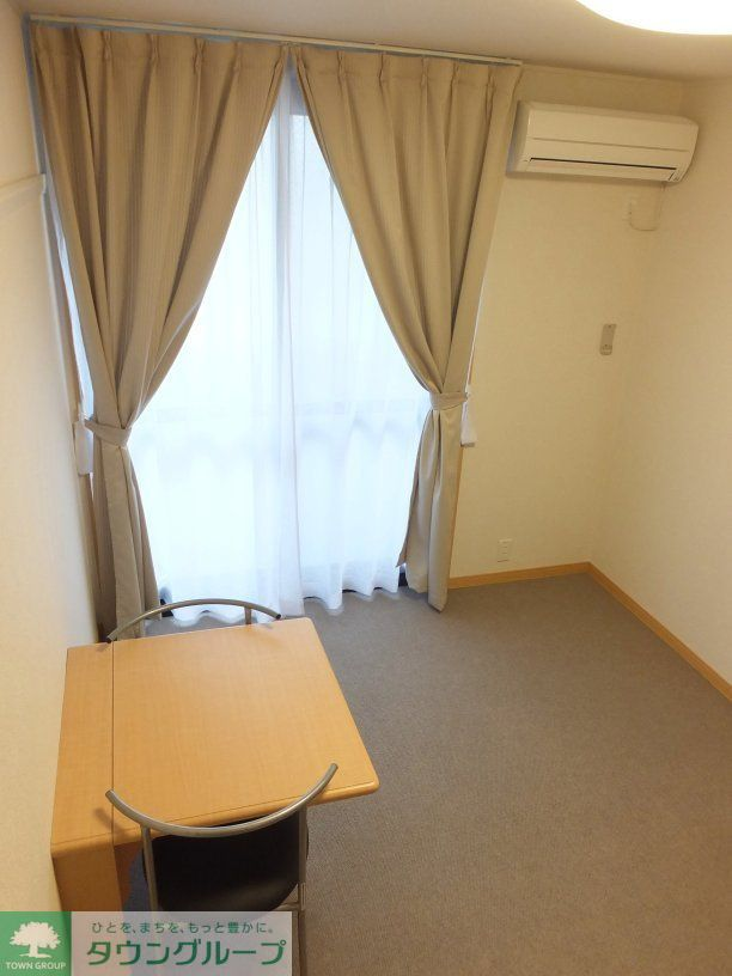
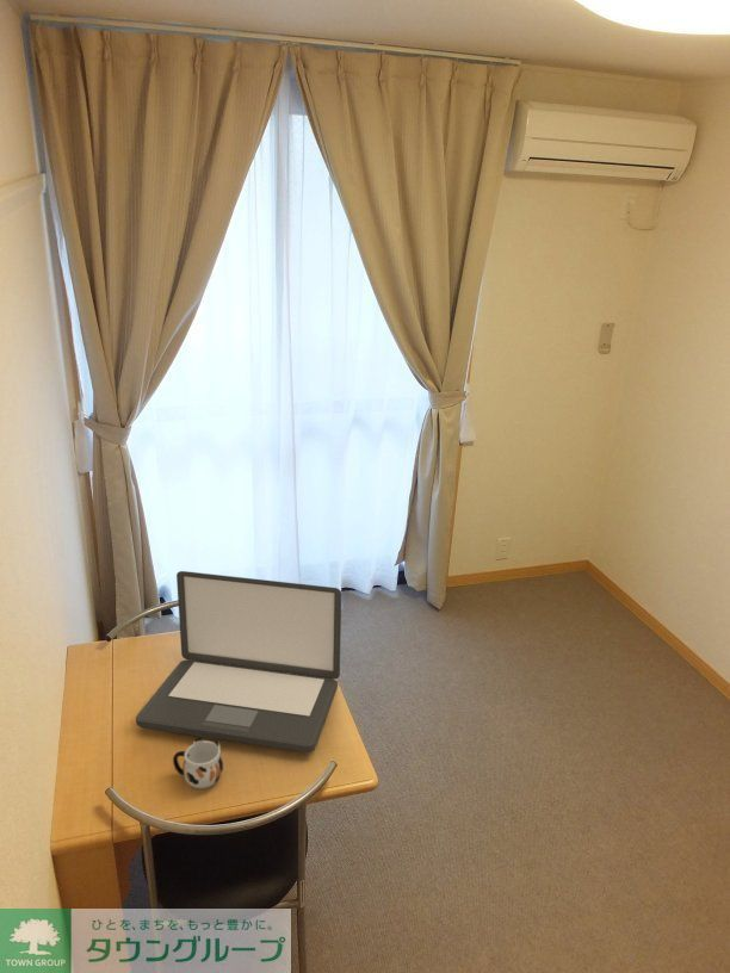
+ laptop (241, 655)
+ mug (197, 762)
